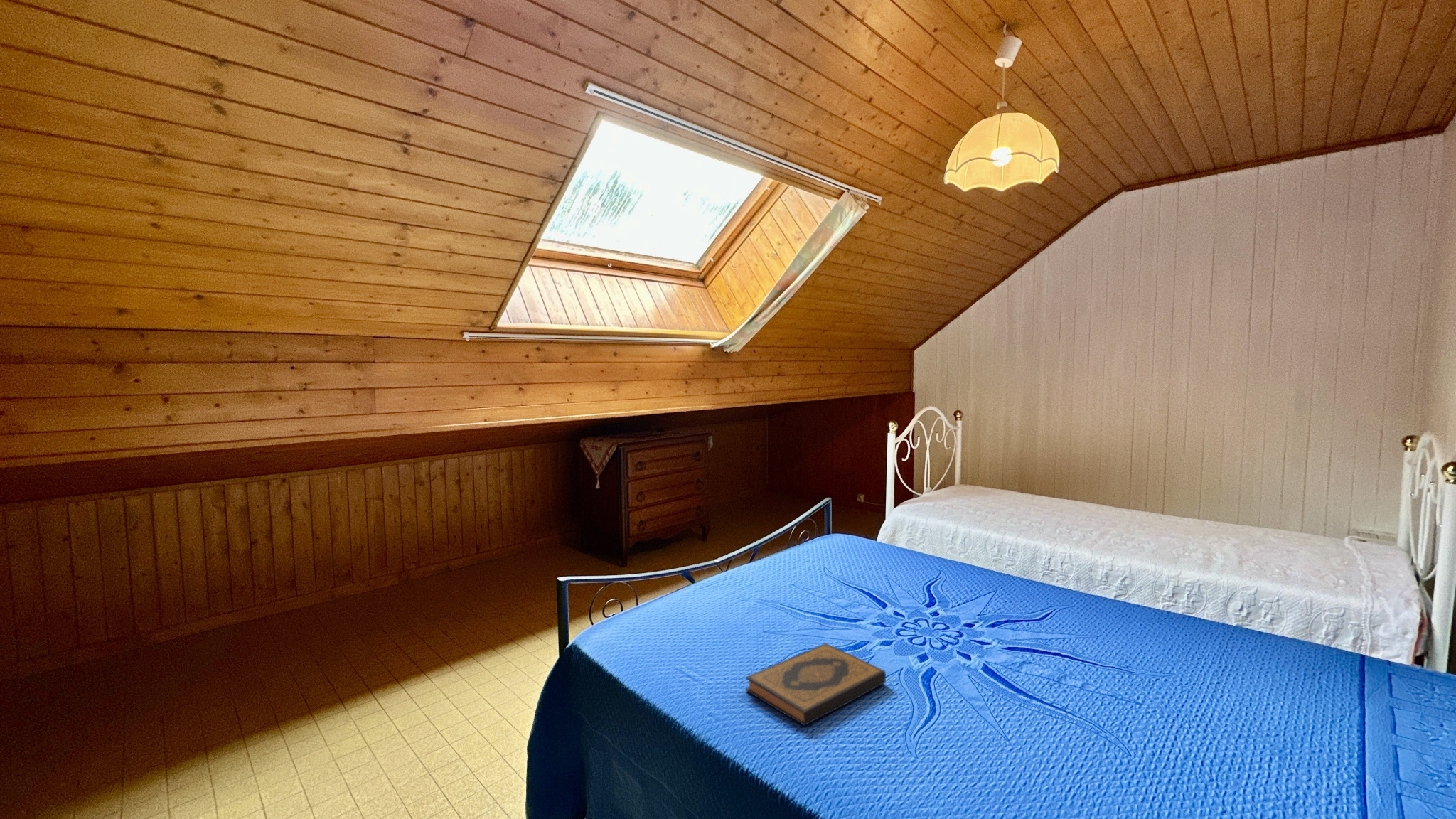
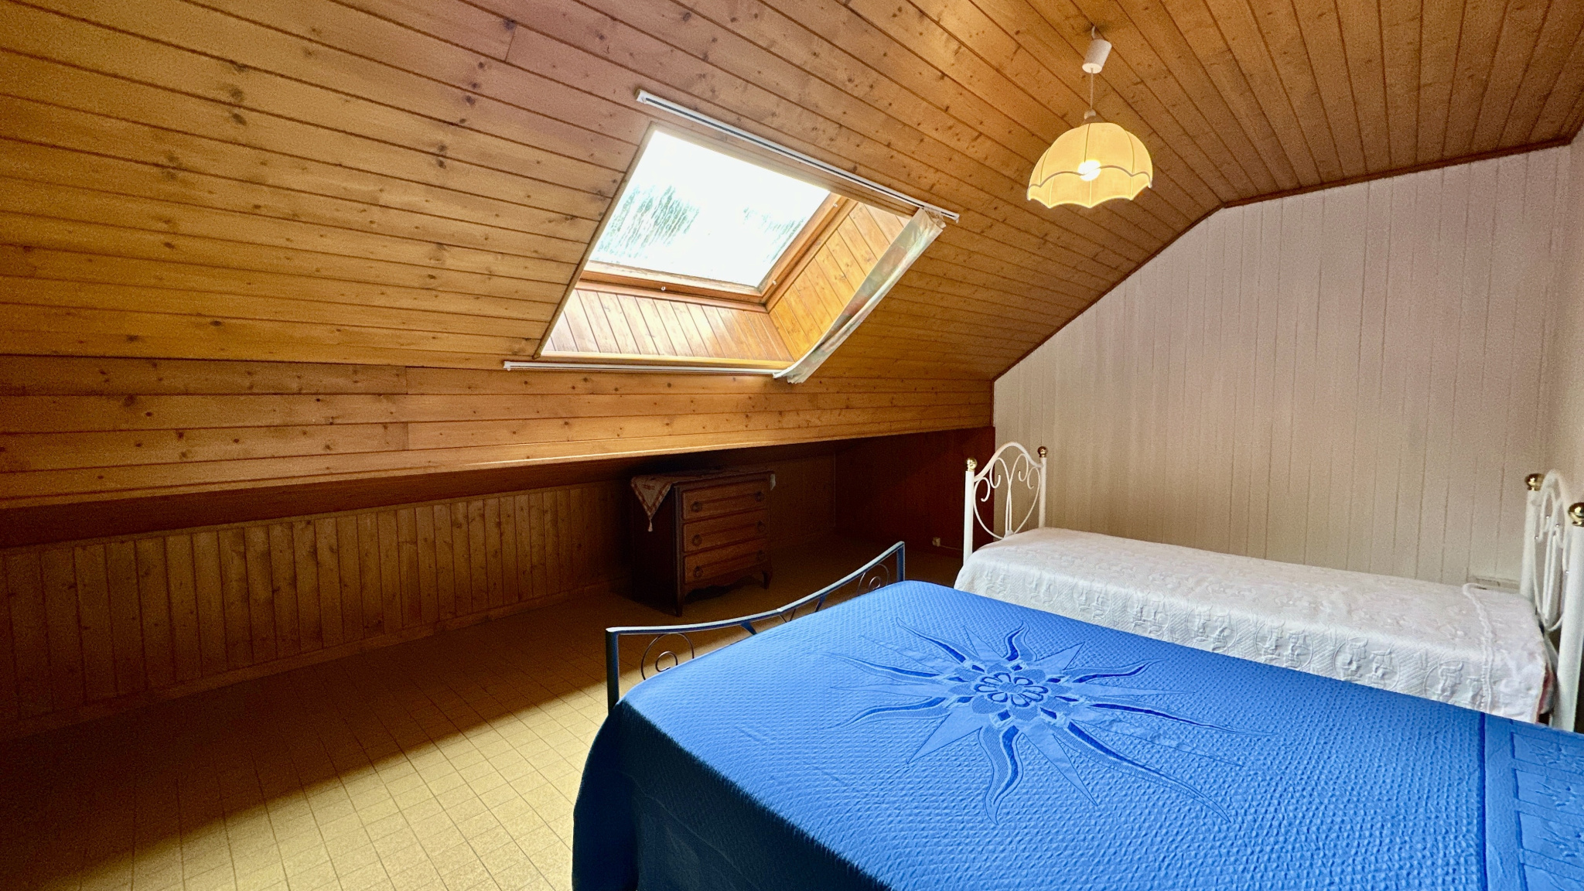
- hardback book (816, 680)
